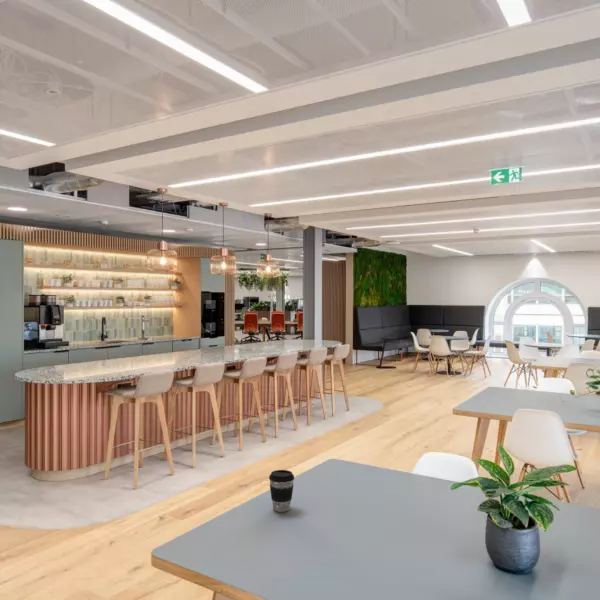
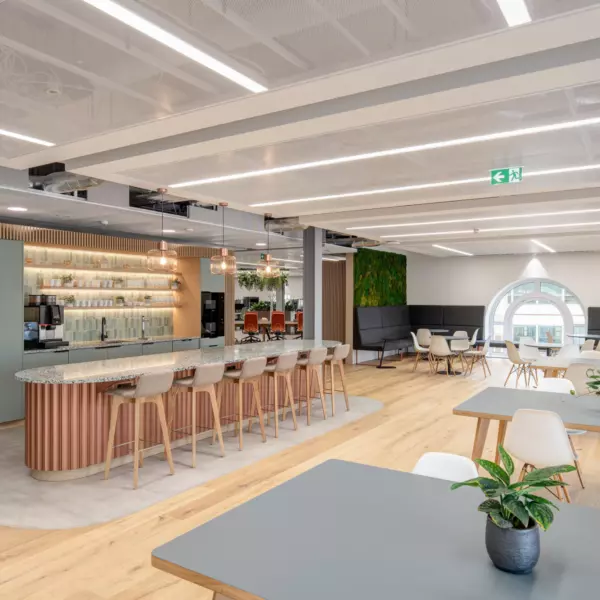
- coffee cup (281, 490)
